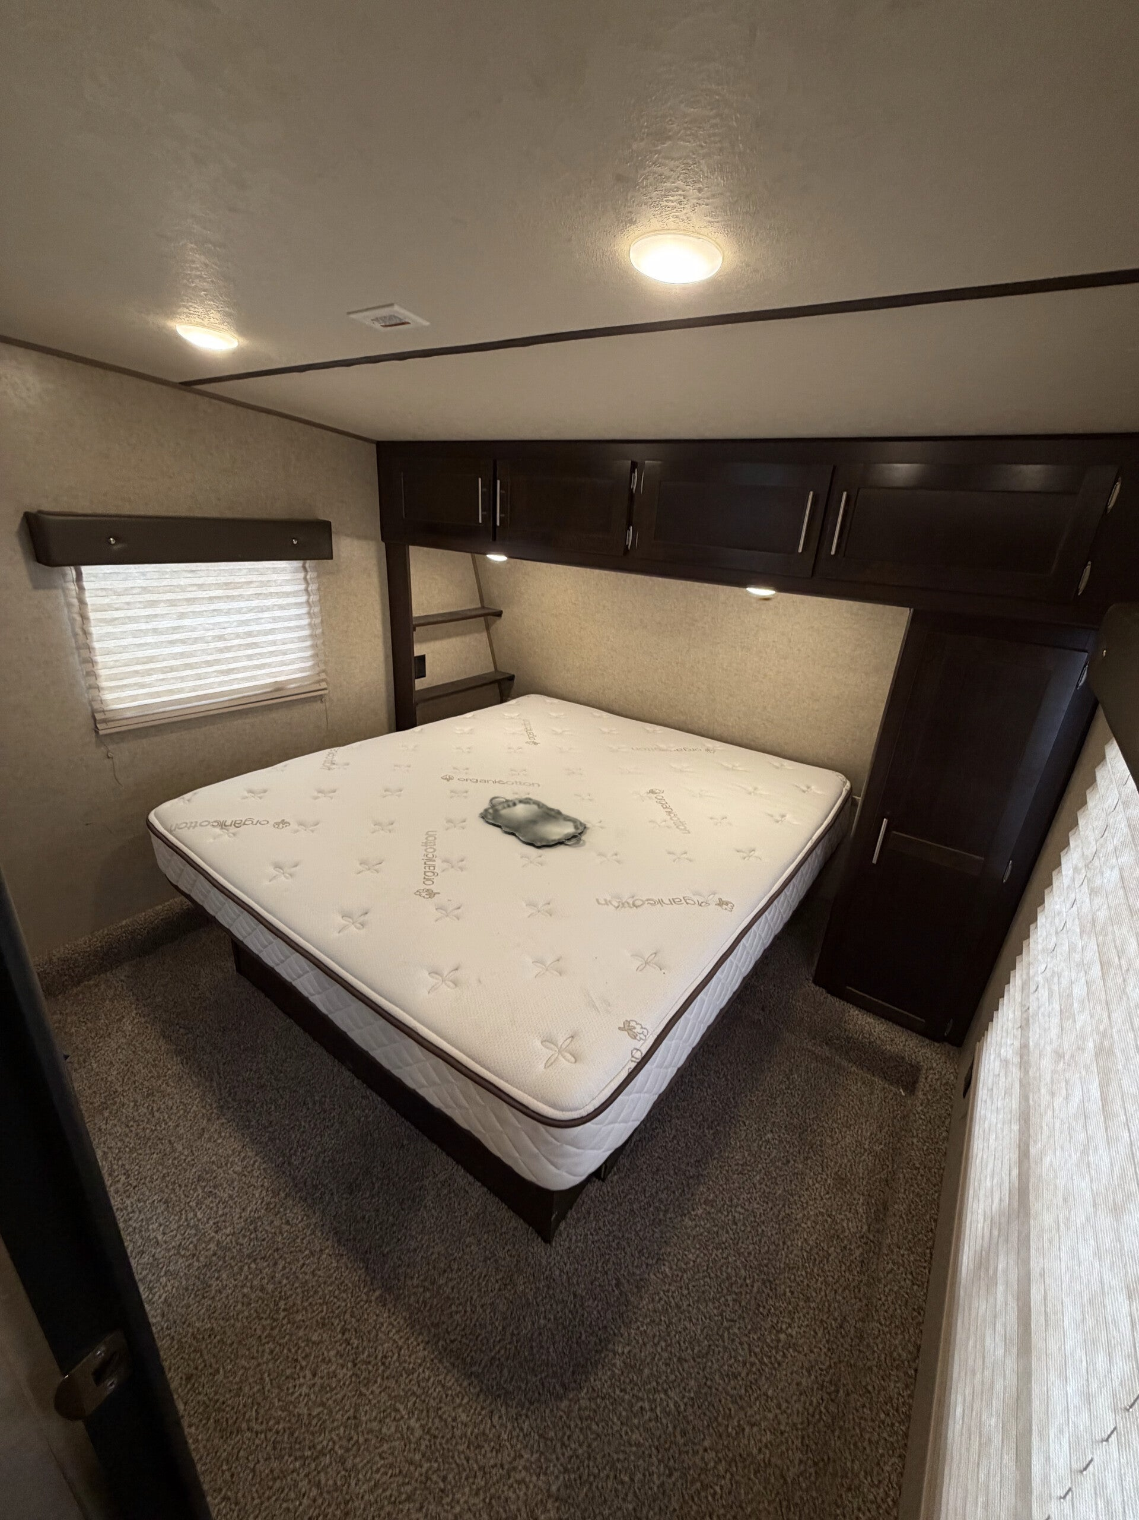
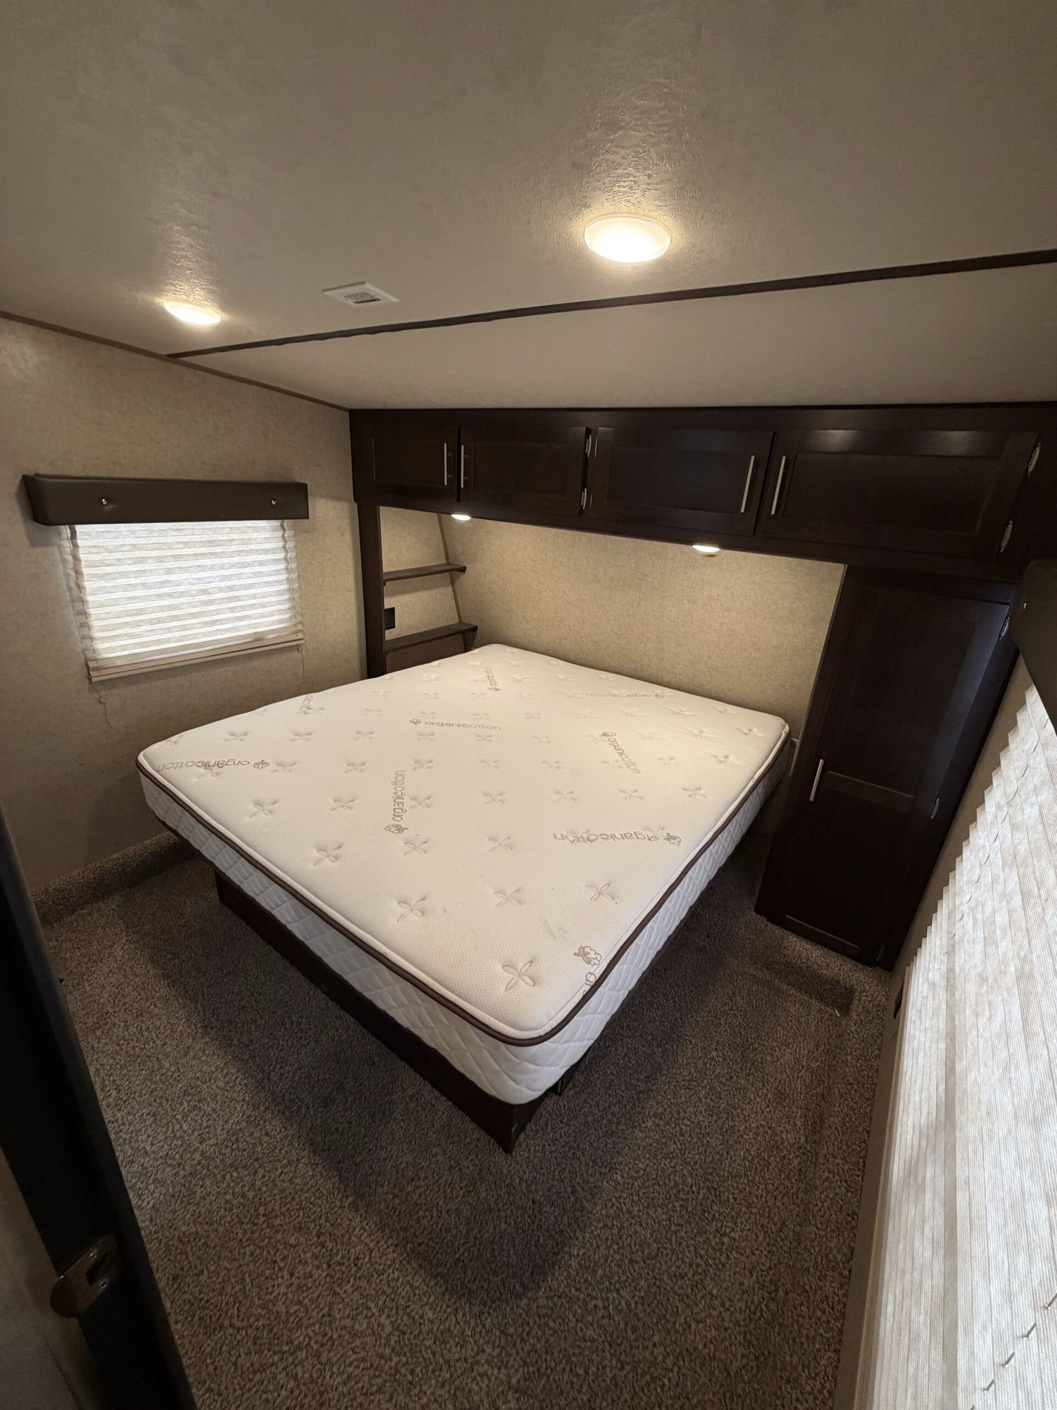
- serving tray (532, 820)
